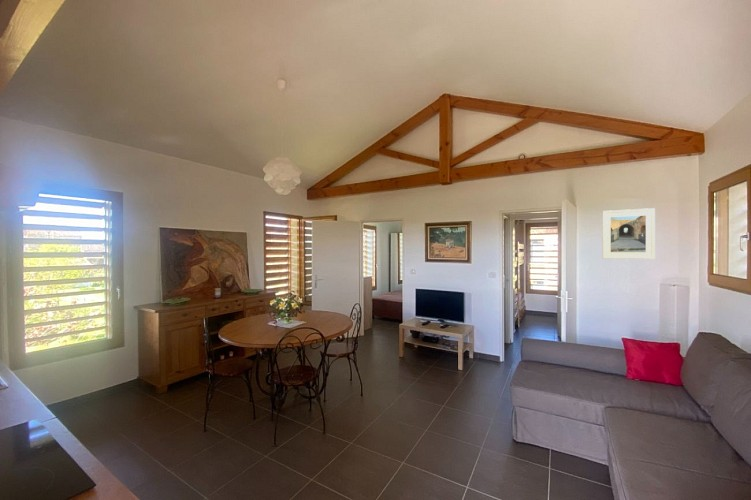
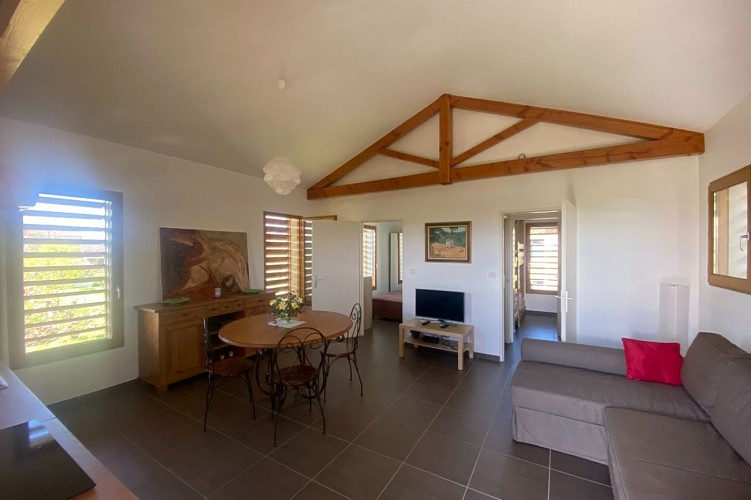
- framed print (627, 234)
